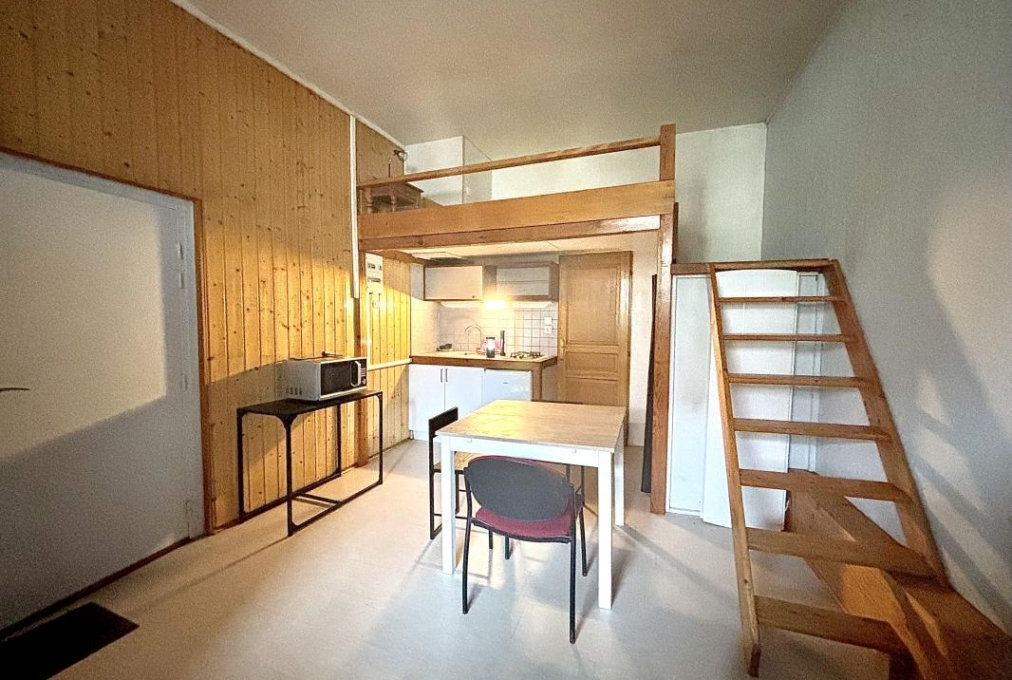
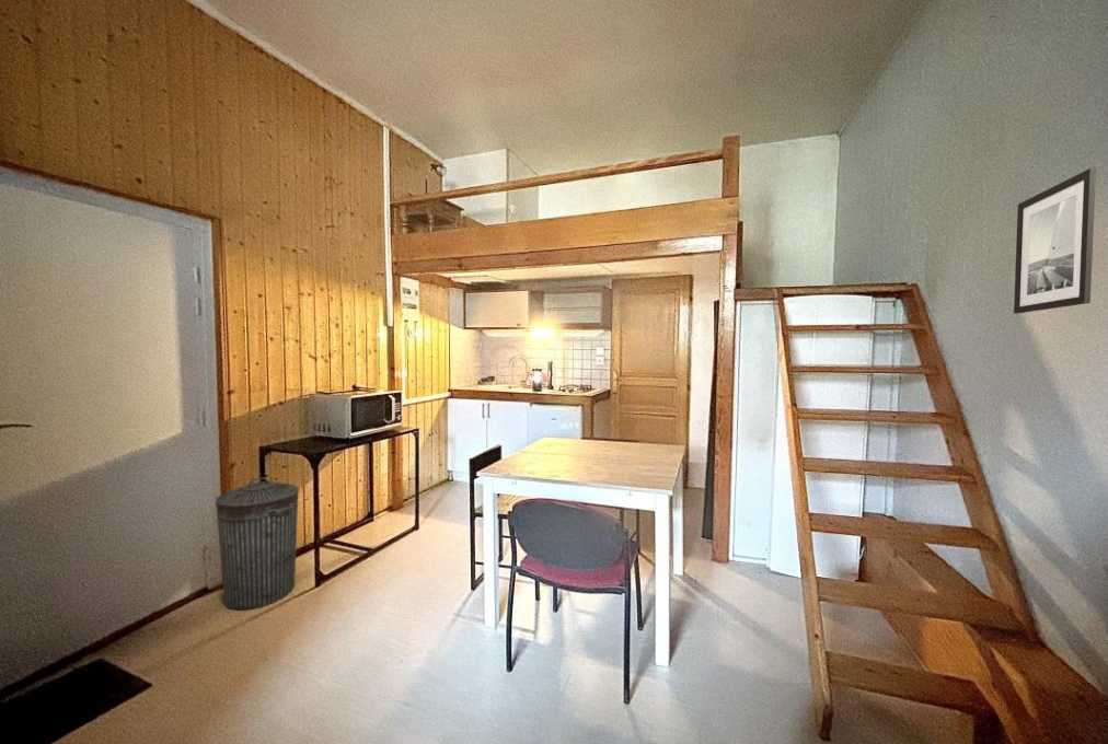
+ wall art (1050, 248)
+ trash can (259, 536)
